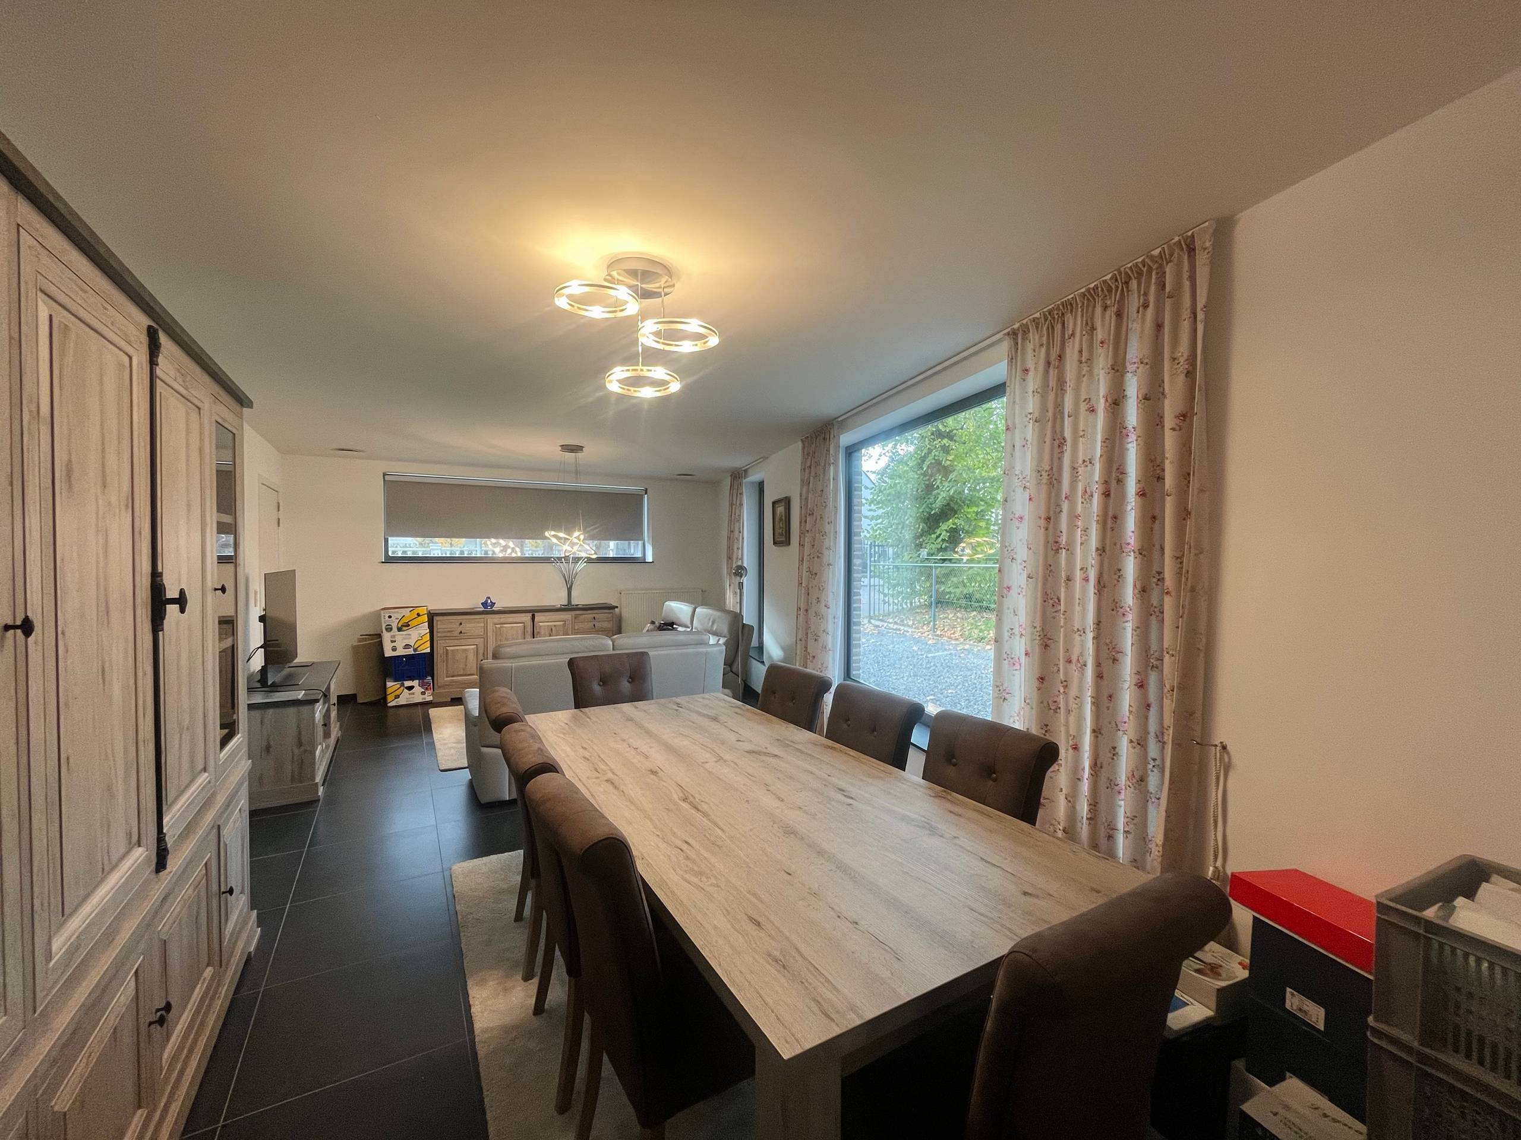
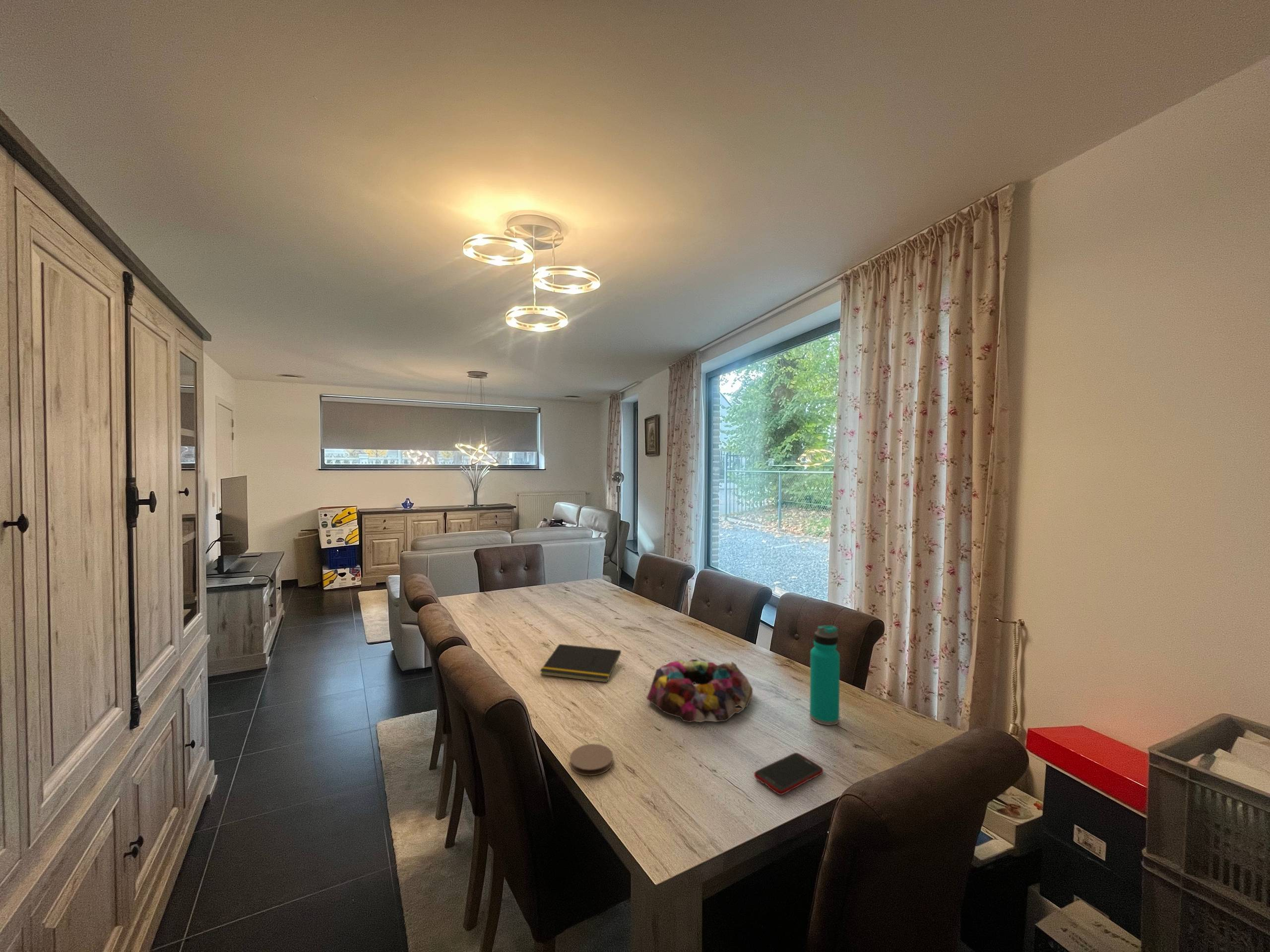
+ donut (699, 682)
+ cell phone (789, 773)
+ notepad (581, 662)
+ water bottle (825, 672)
+ coaster (591, 759)
